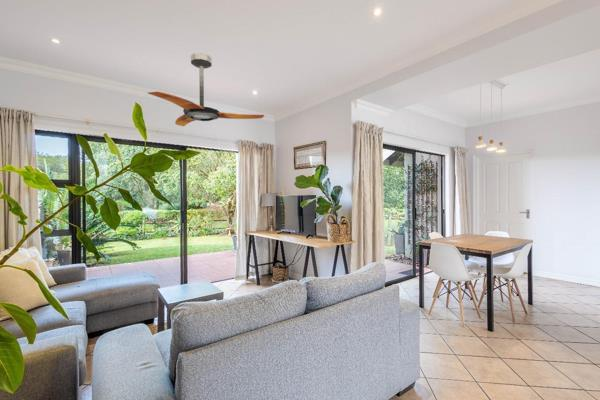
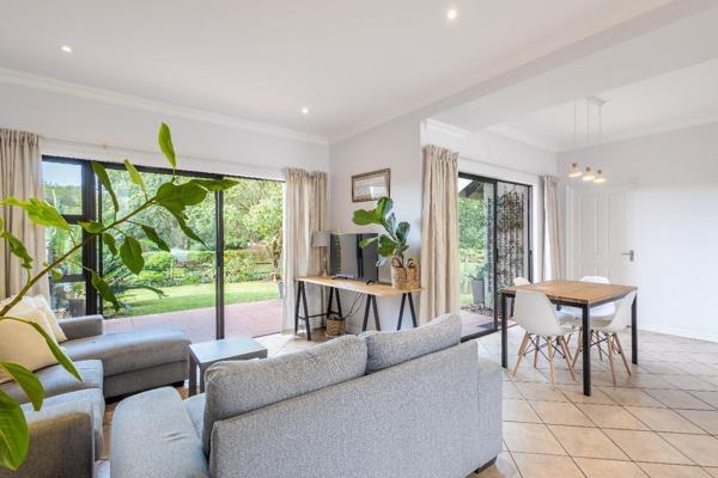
- ceiling fan (203, 90)
